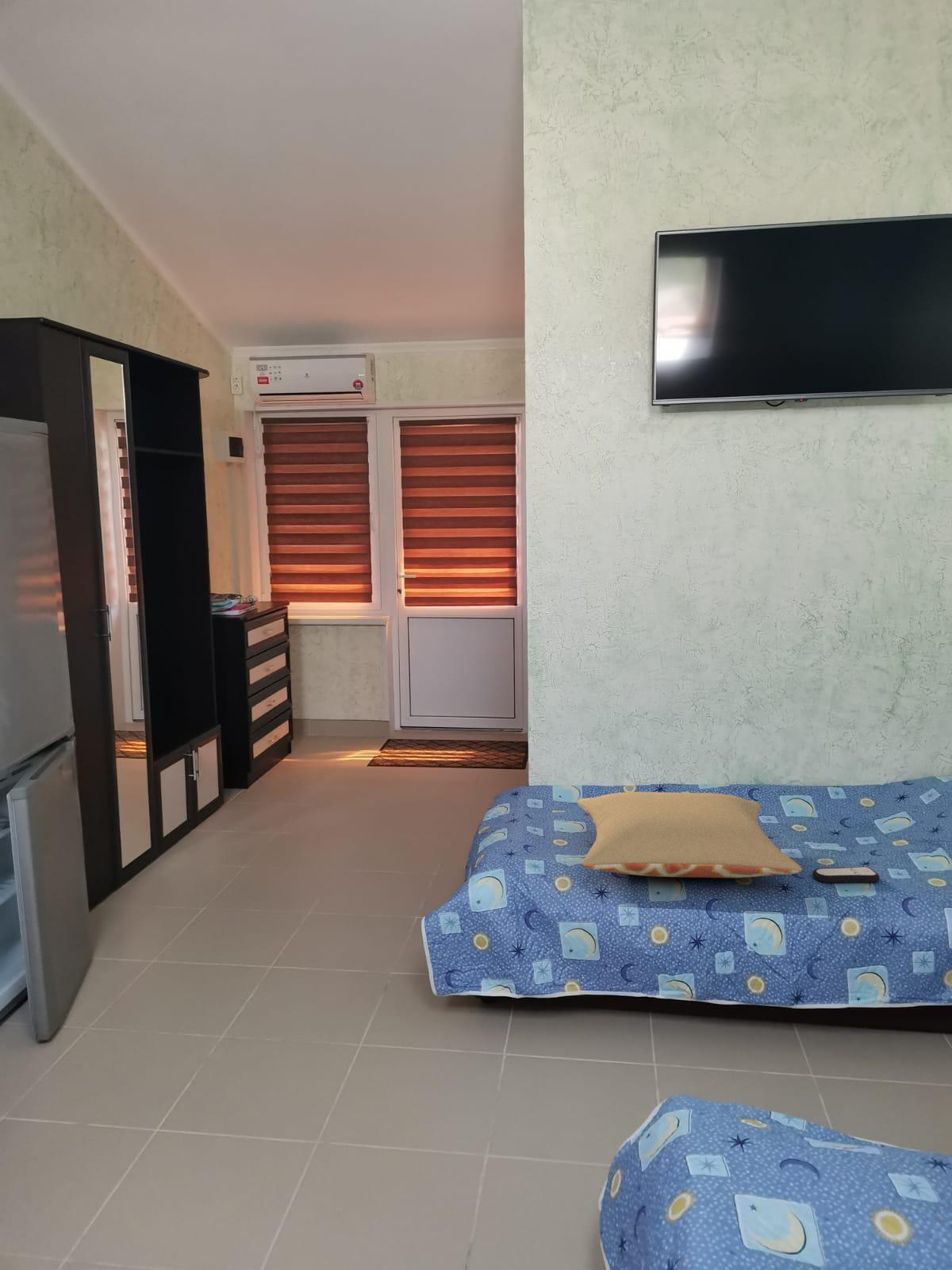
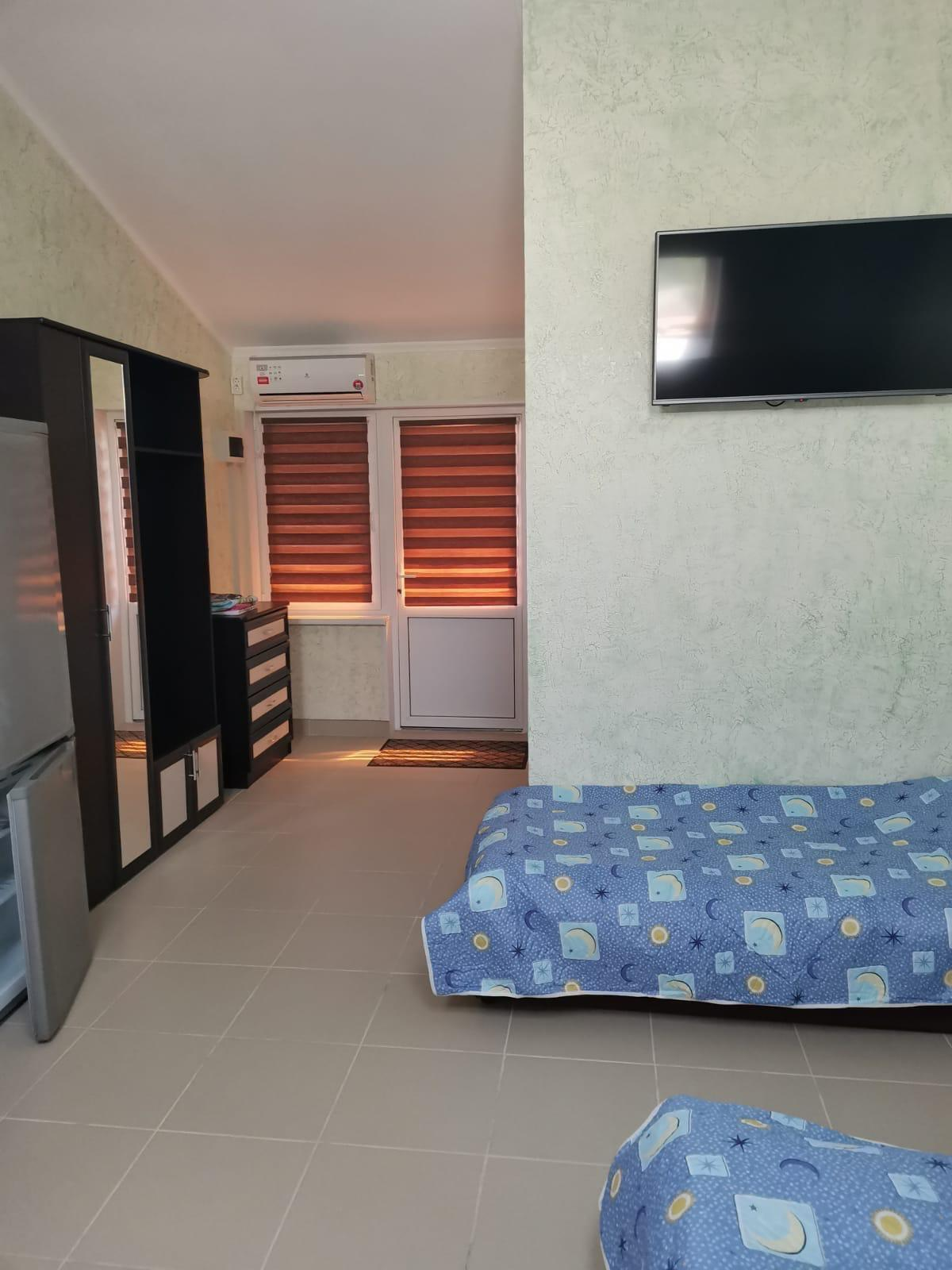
- pillow (678, 832)
- remote control (845, 874)
